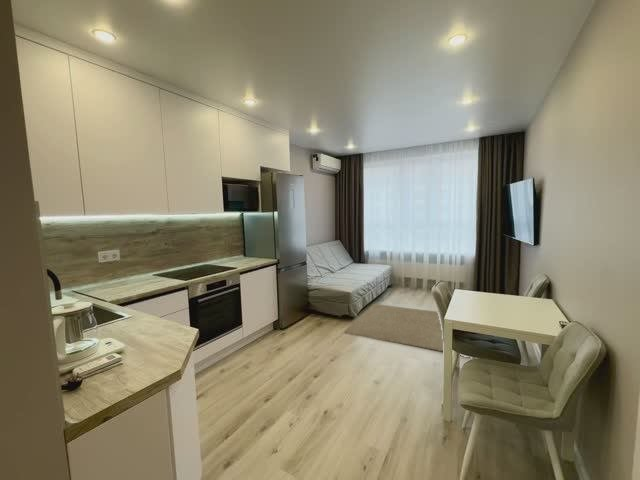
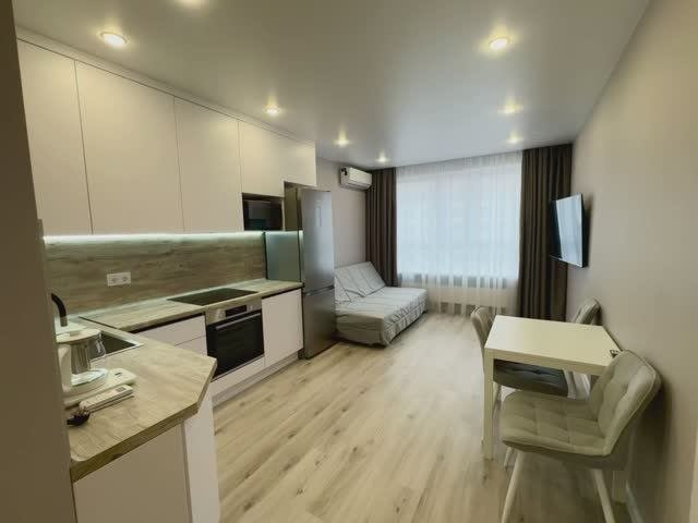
- rug (419, 325)
